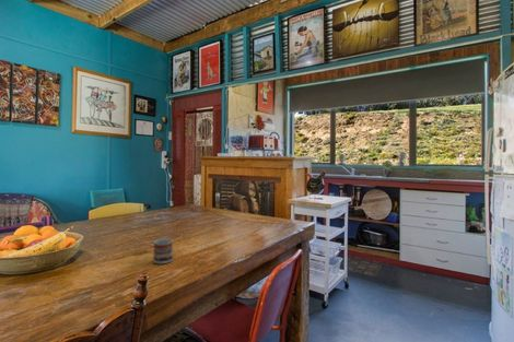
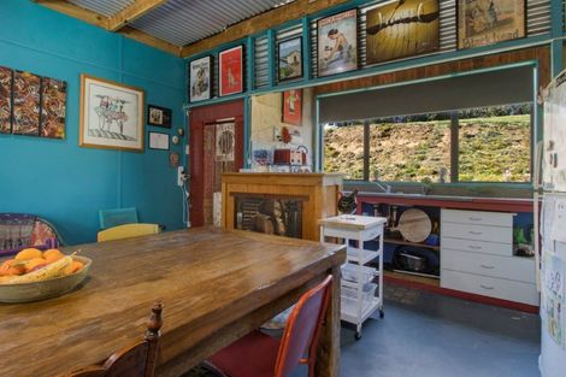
- cup (163, 249)
